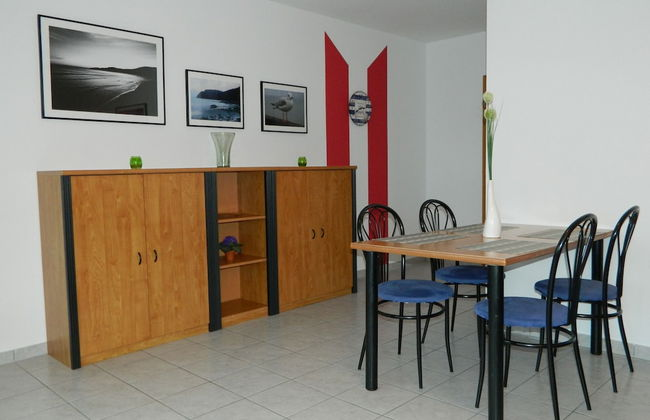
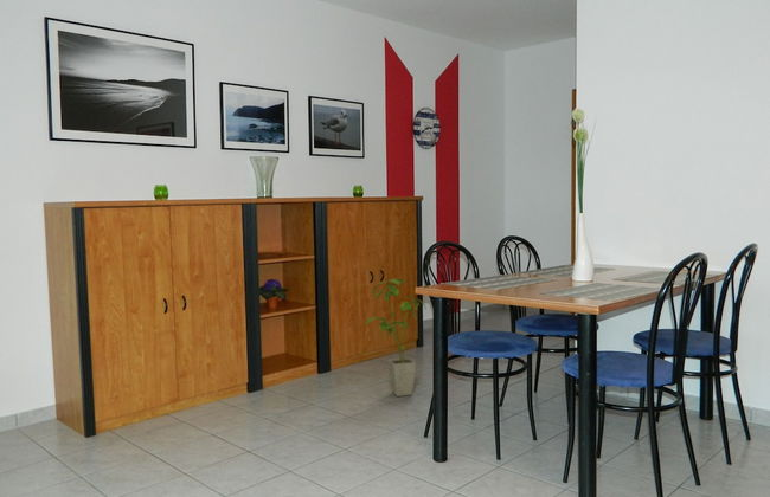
+ house plant (390, 335)
